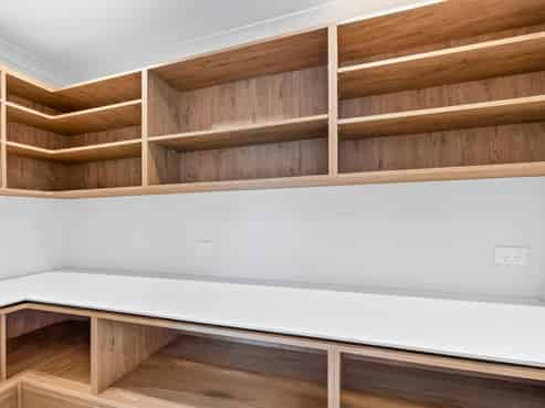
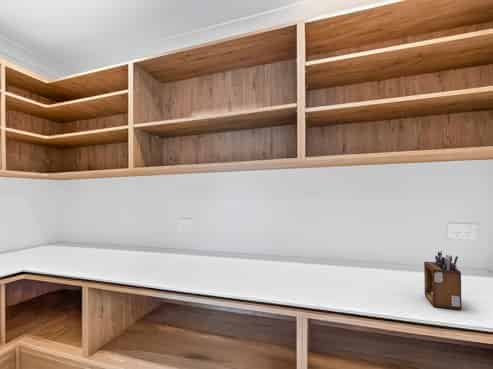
+ desk organizer (441, 277)
